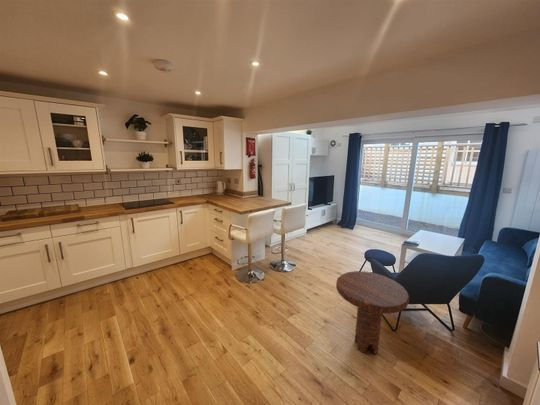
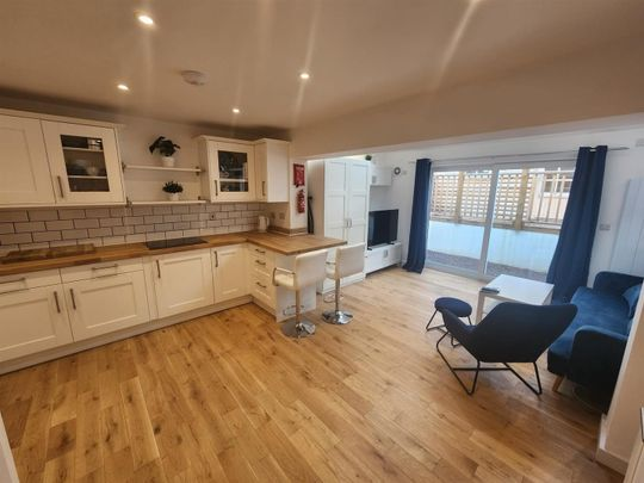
- side table (367, 317)
